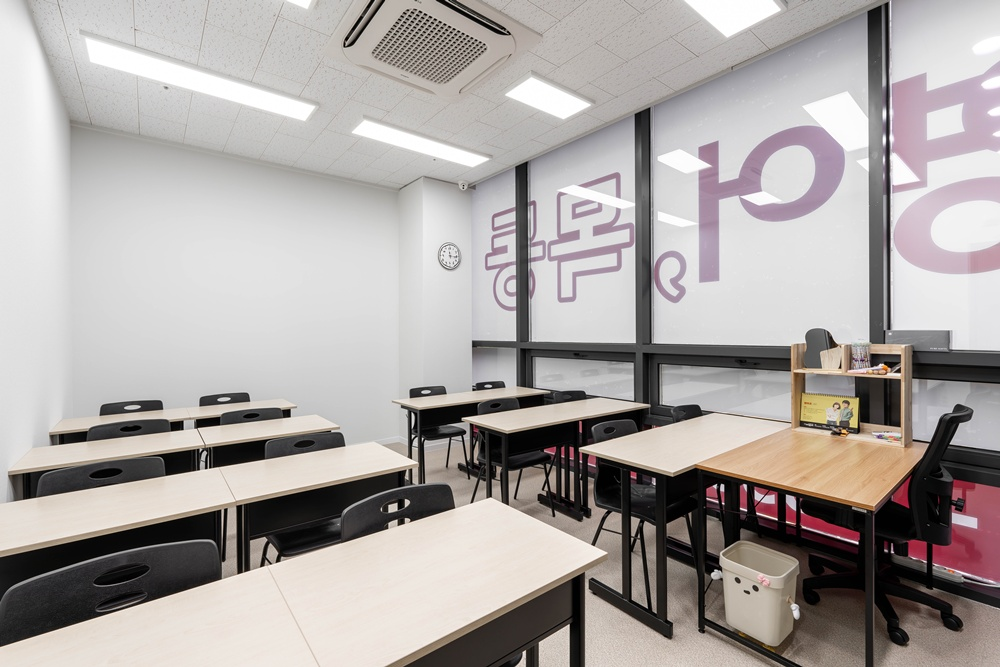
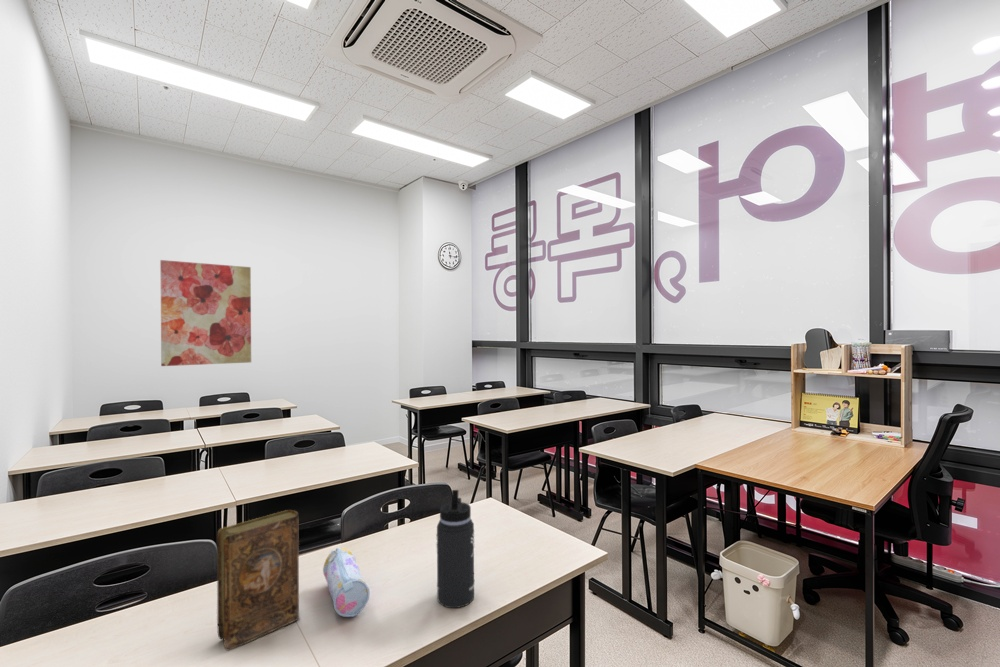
+ book (261, 575)
+ pencil case (345, 579)
+ thermos bottle (456, 541)
+ wall art (208, 314)
